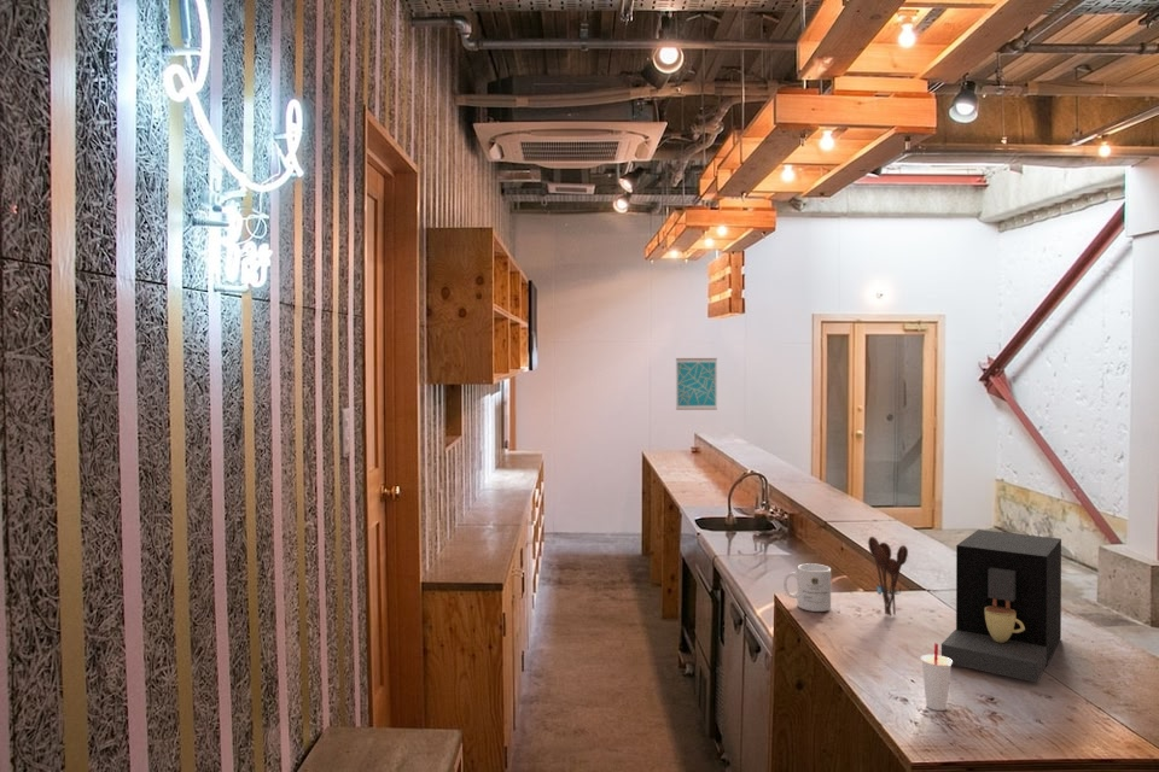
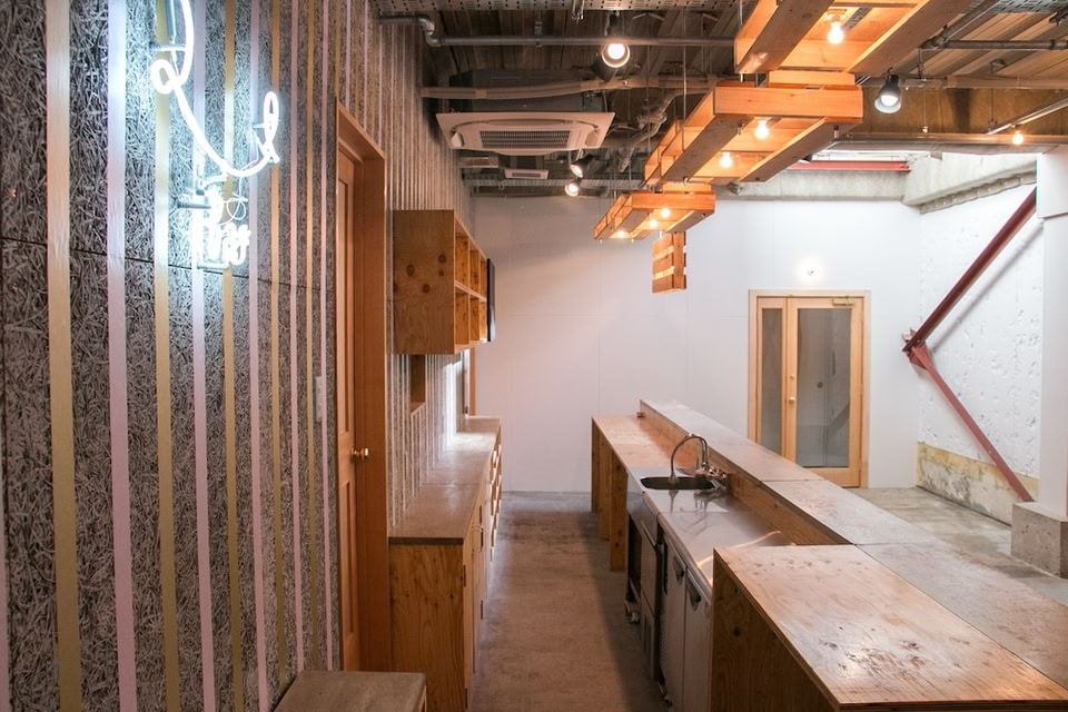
- wall art (695, 384)
- cup (936, 674)
- mug (806, 586)
- utensil holder (885, 575)
- coffee maker (1003, 598)
